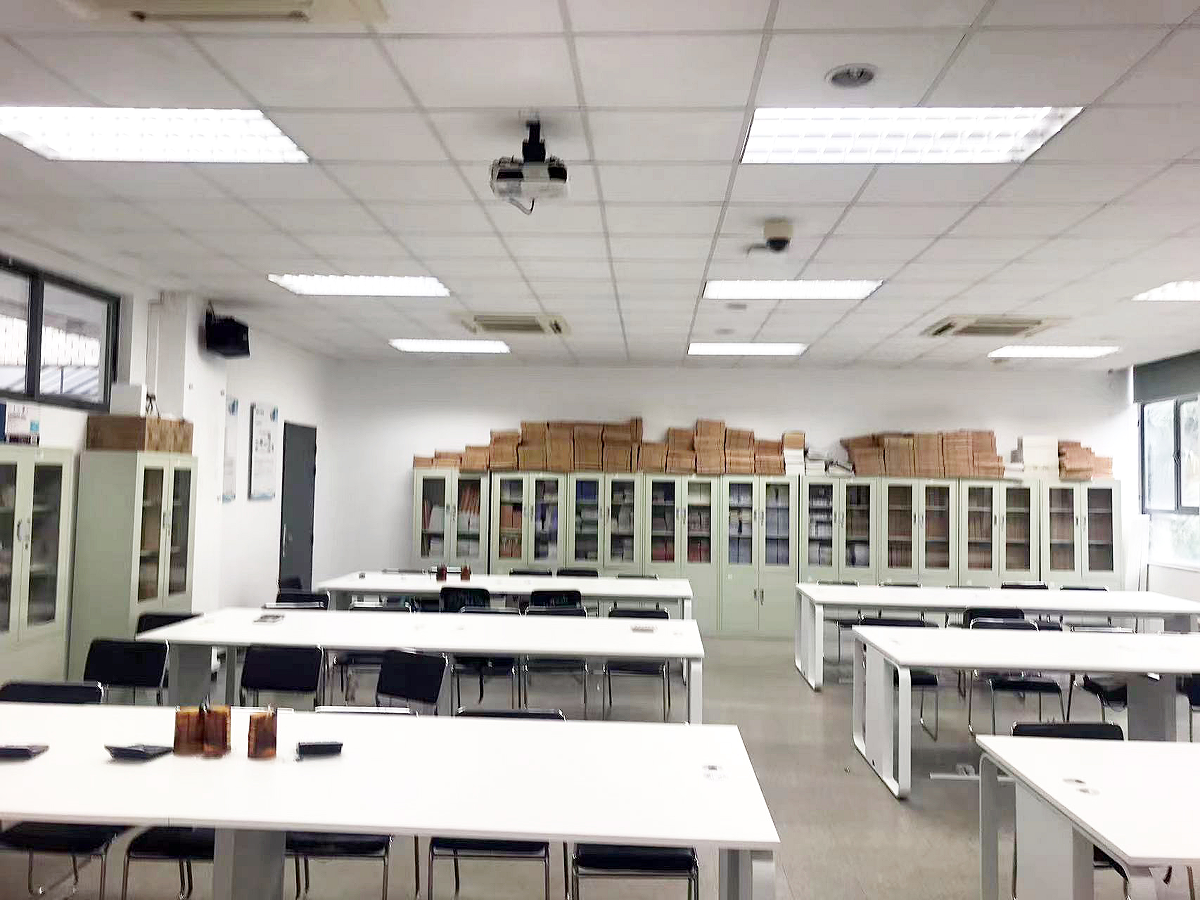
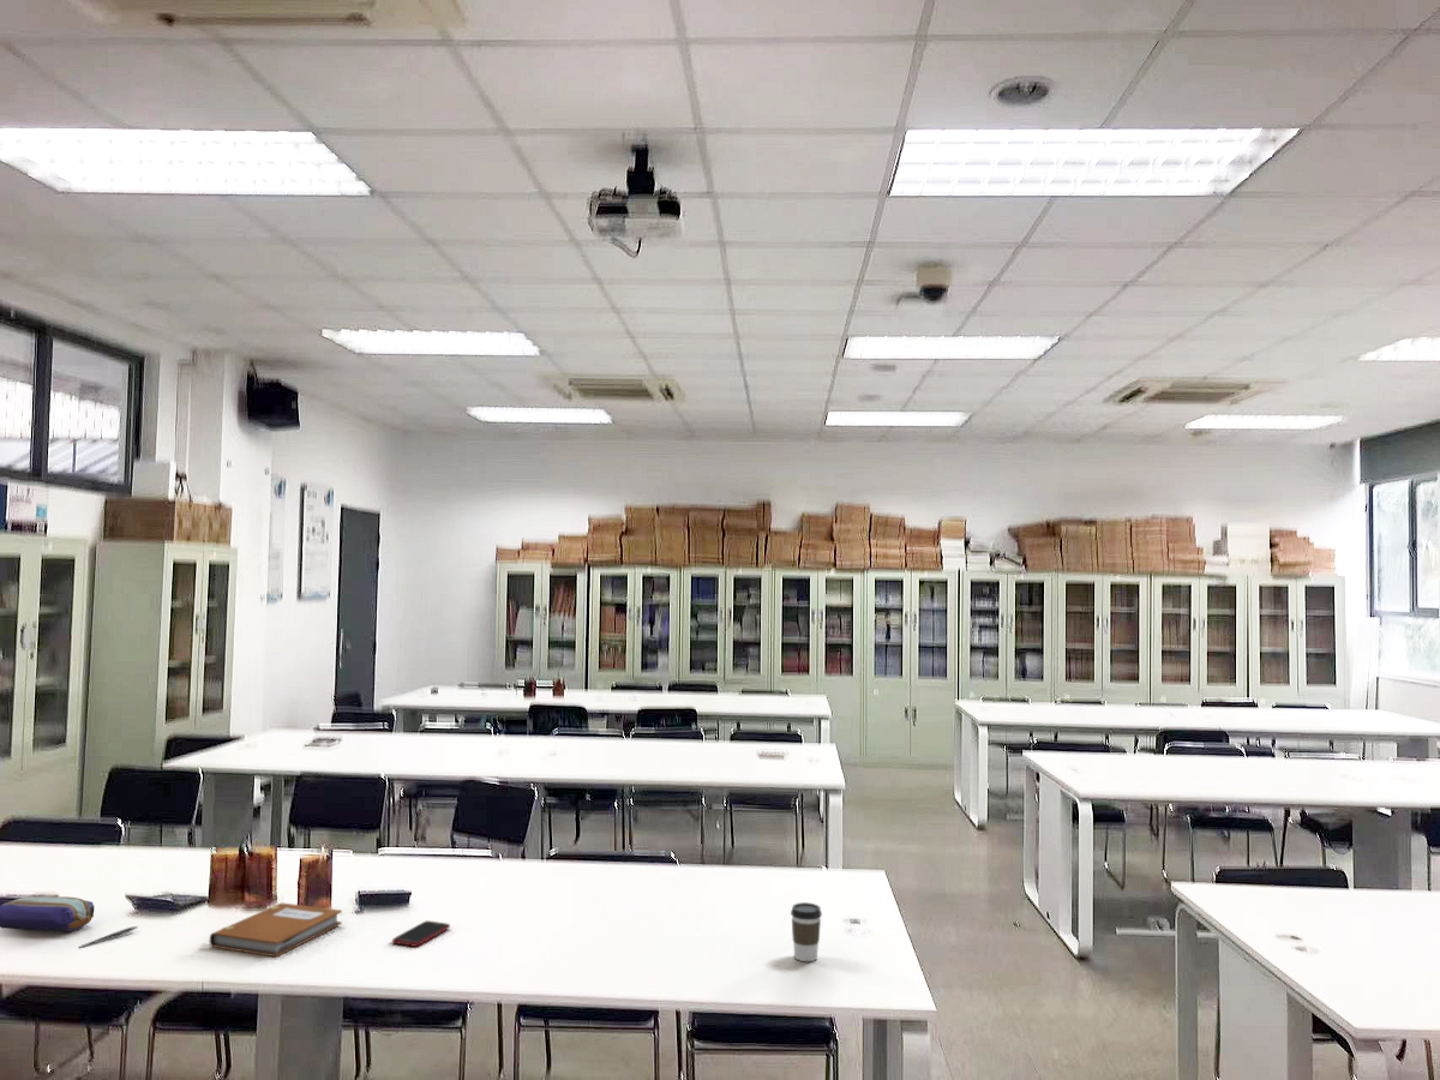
+ pencil case (44, 913)
+ cell phone (421, 932)
+ pen (108, 936)
+ coffee cup (805, 931)
+ notebook (278, 926)
